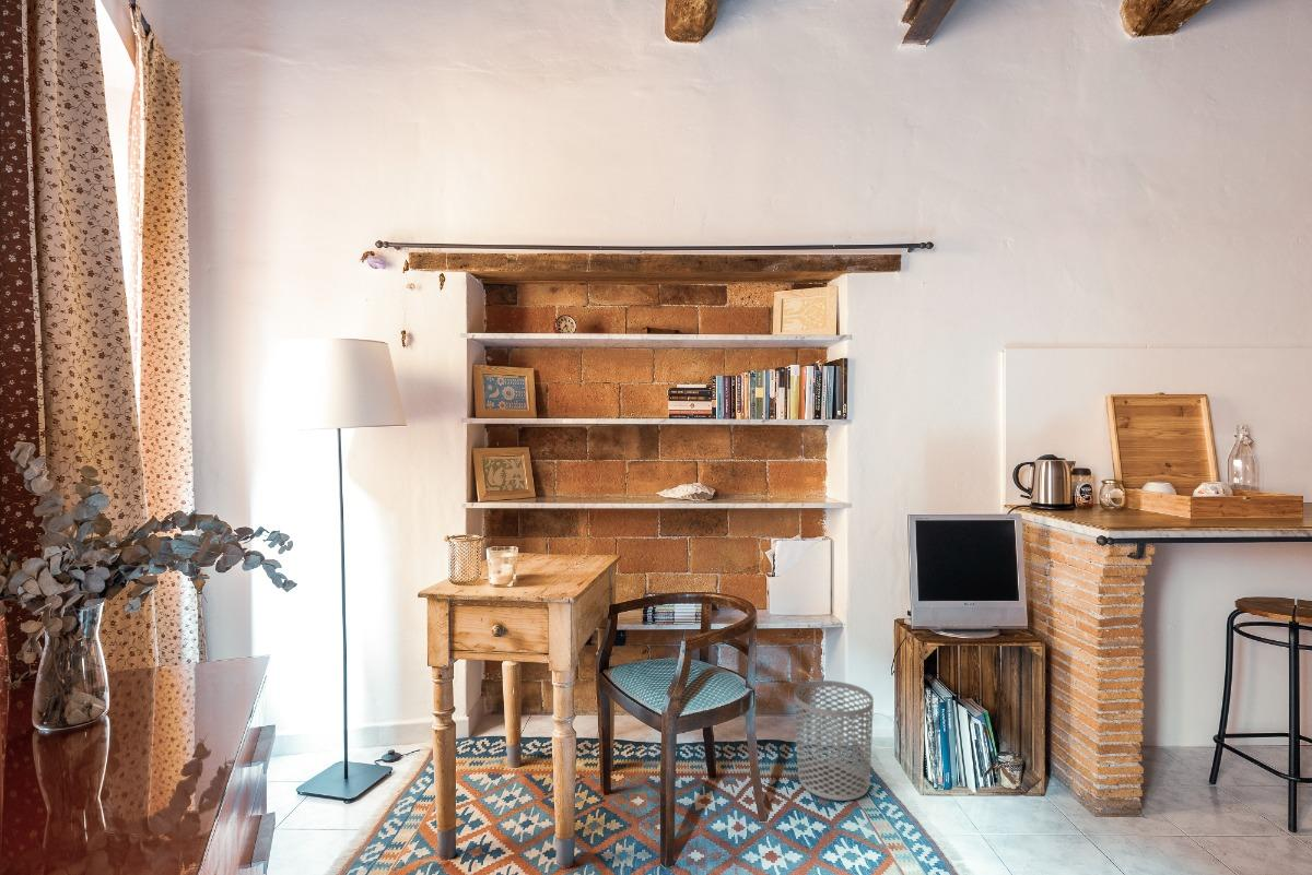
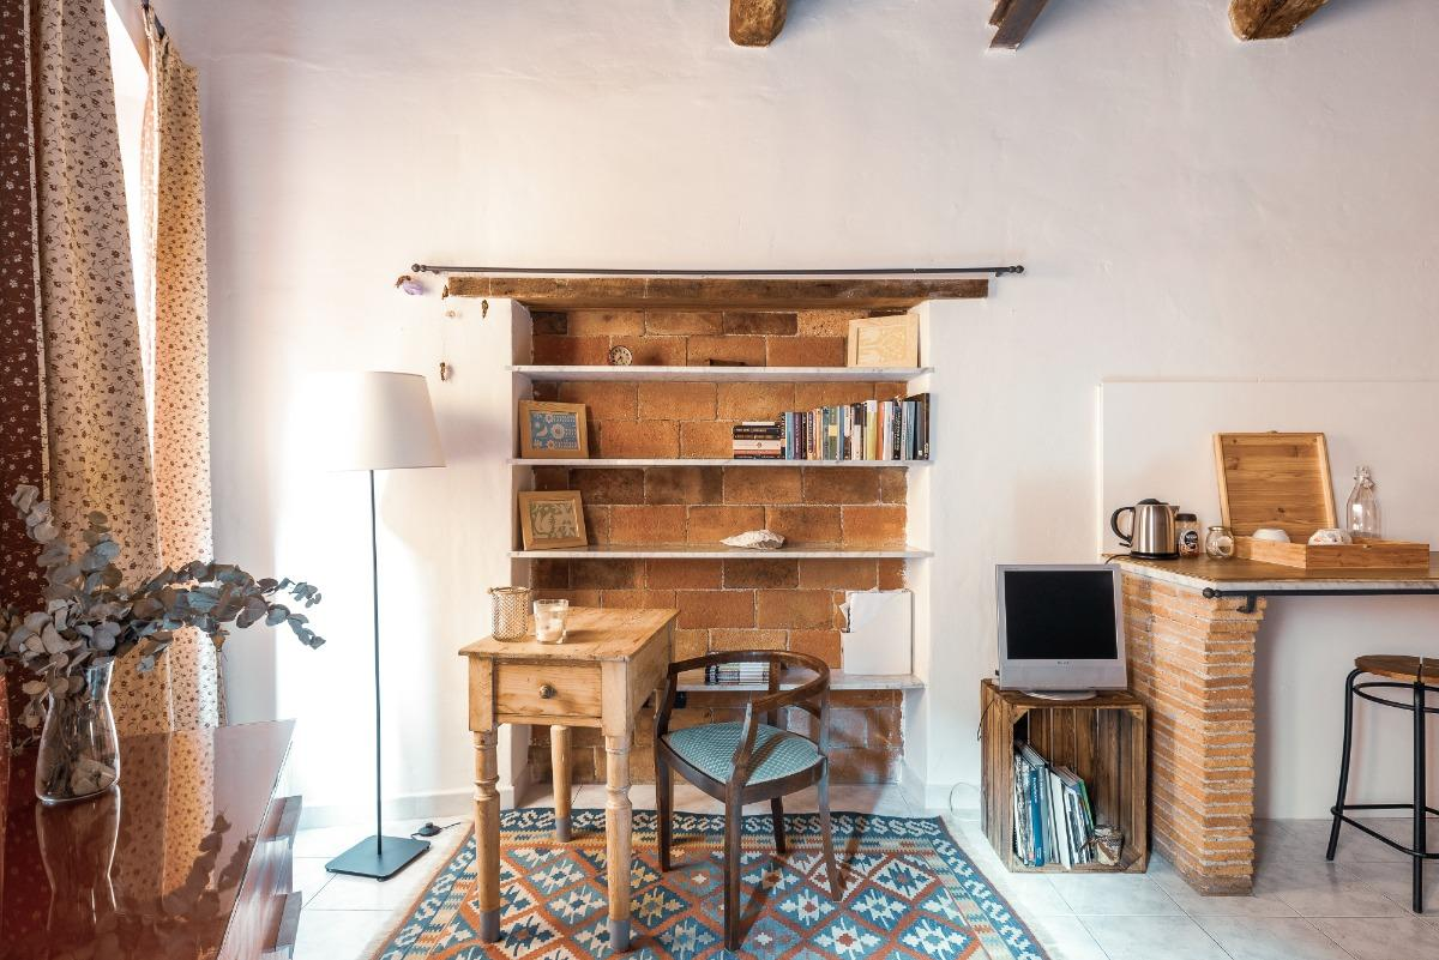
- waste bin (833, 738)
